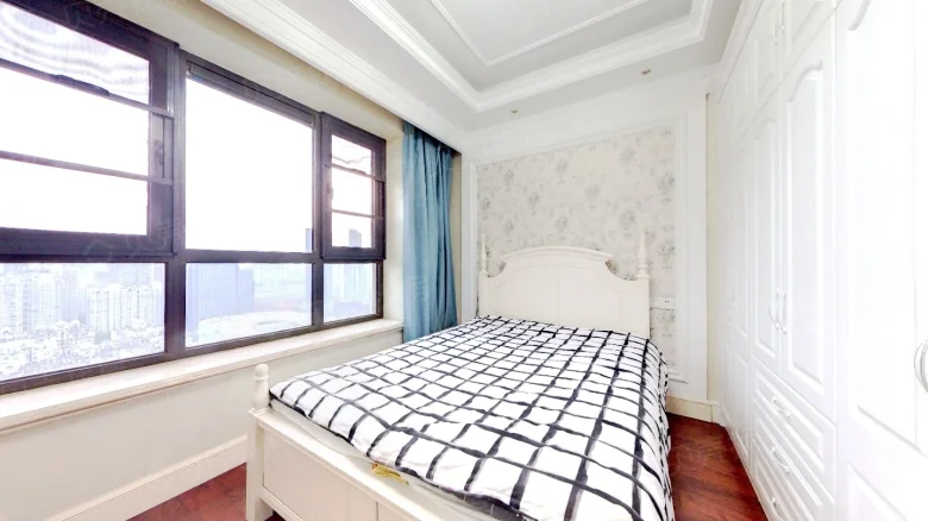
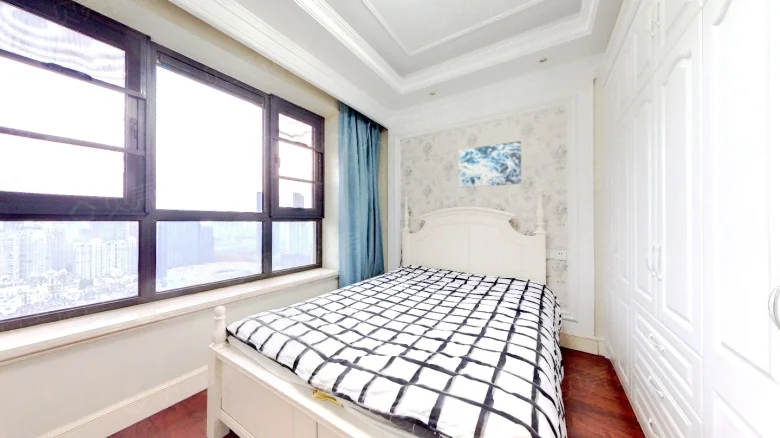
+ wall art (488, 166)
